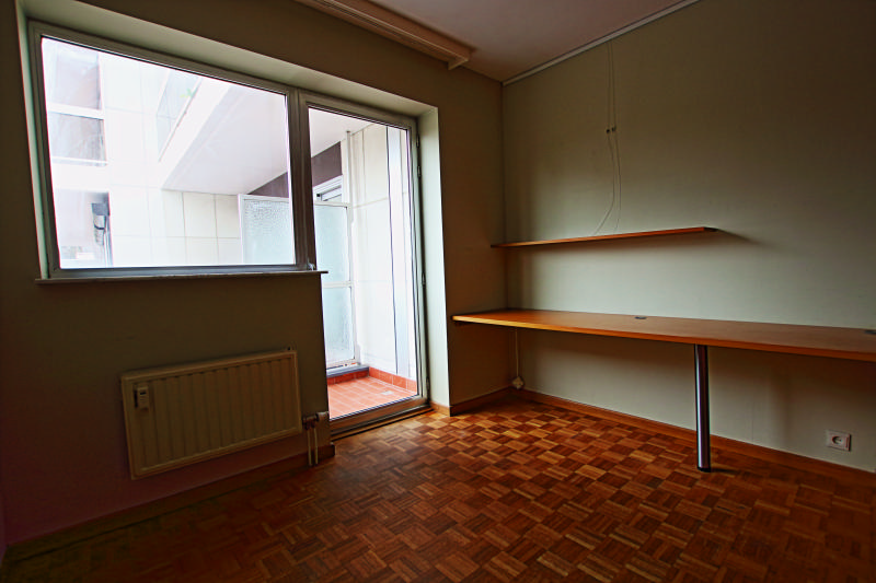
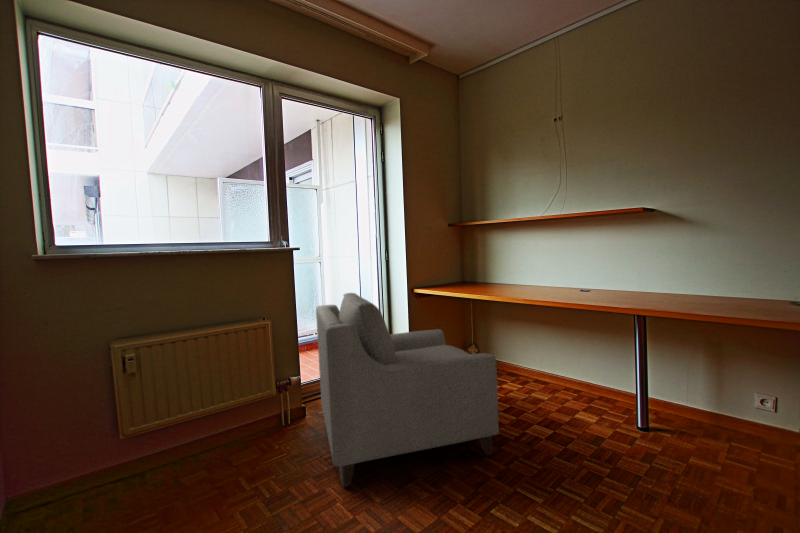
+ chair (401, 365)
